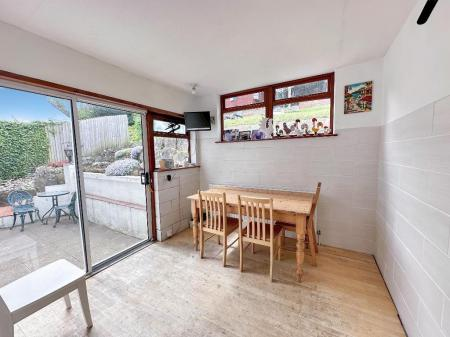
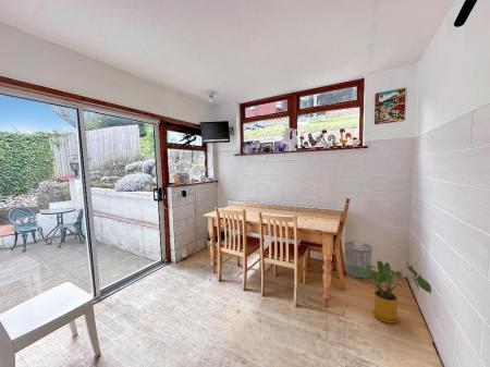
+ house plant (387, 289)
+ waste bin (357, 259)
